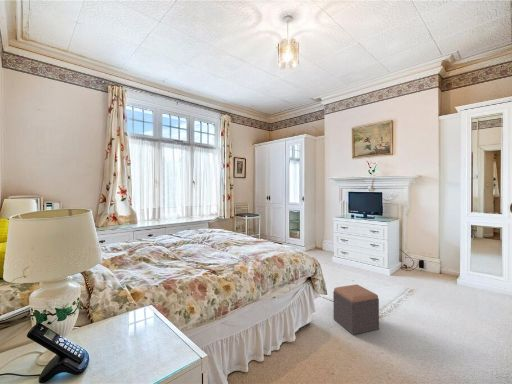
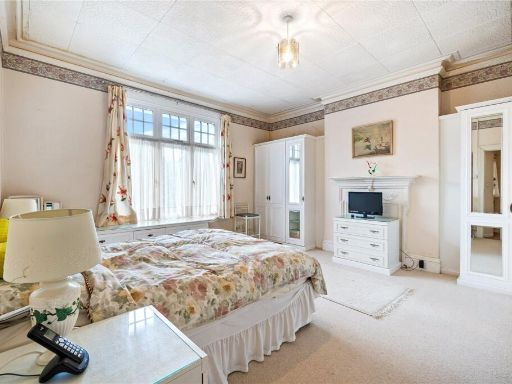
- footstool (355, 307)
